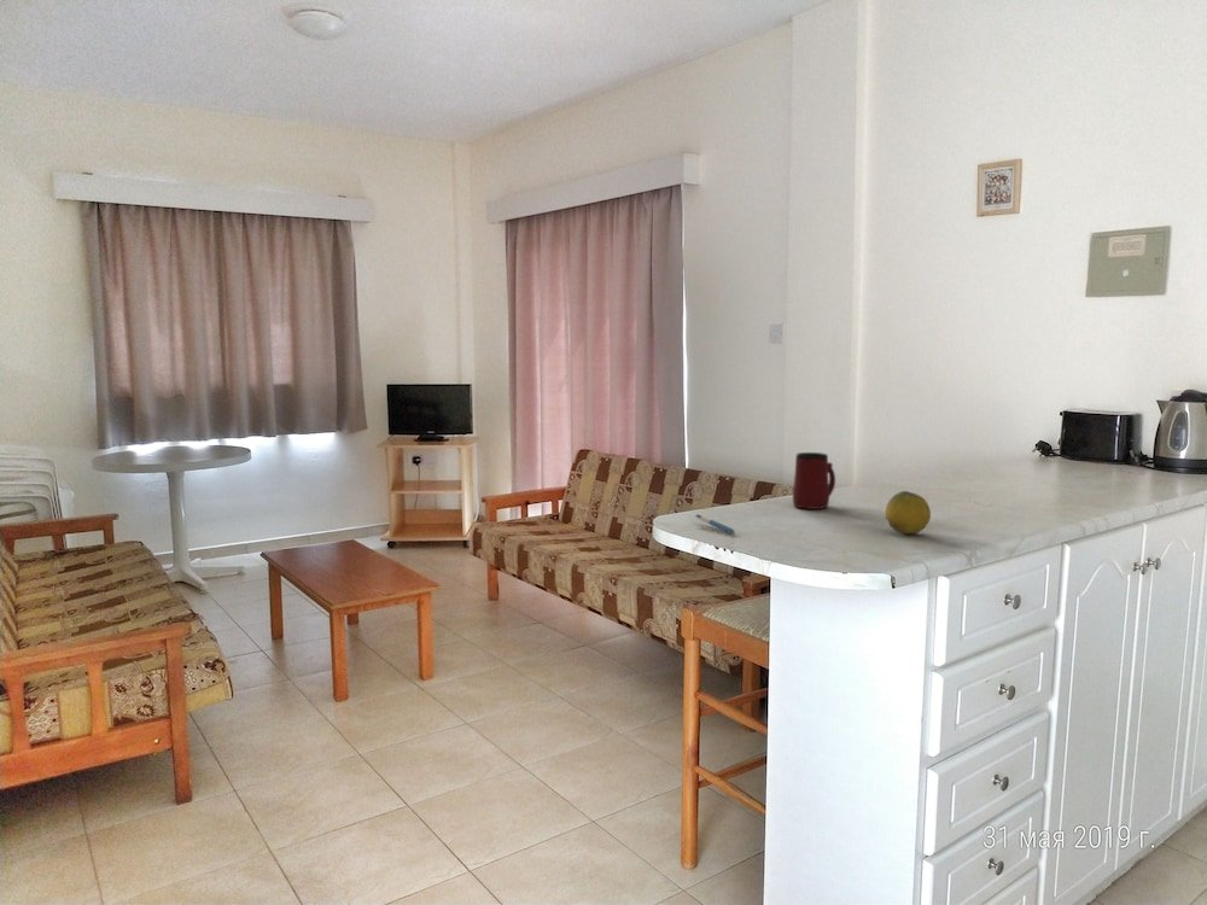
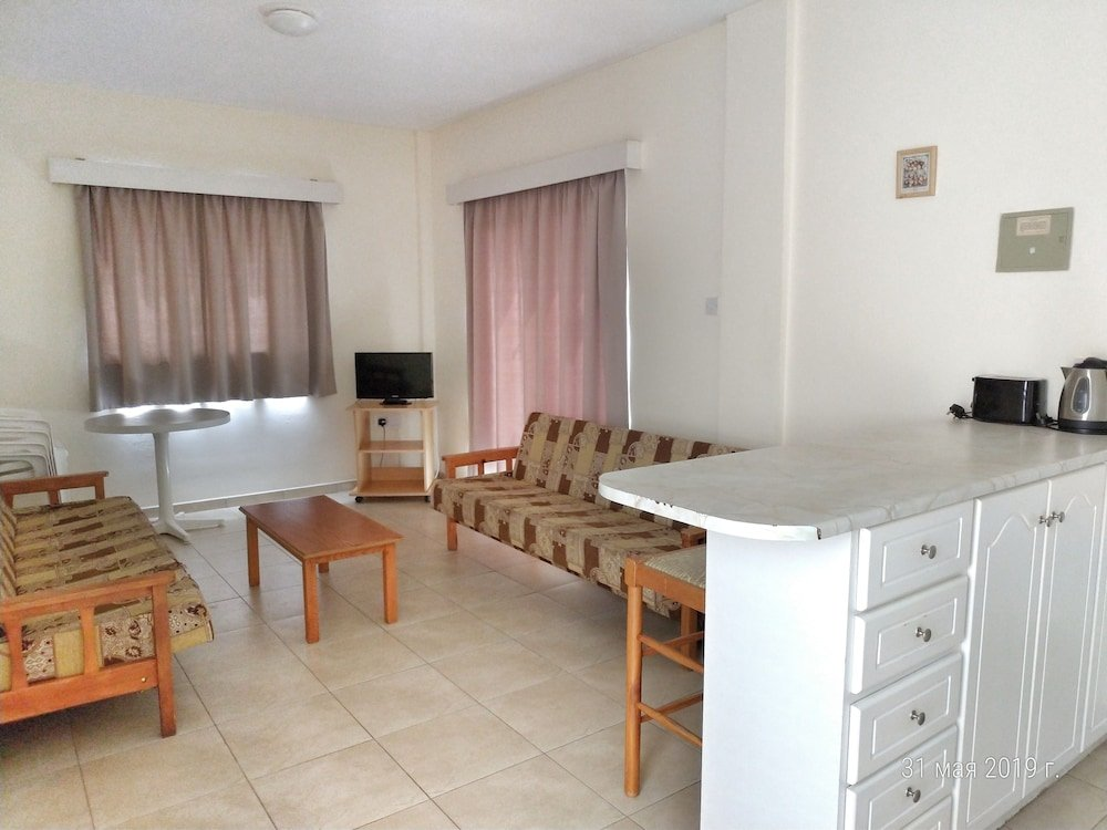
- mug (816, 479)
- fruit (908, 512)
- pen (713, 524)
